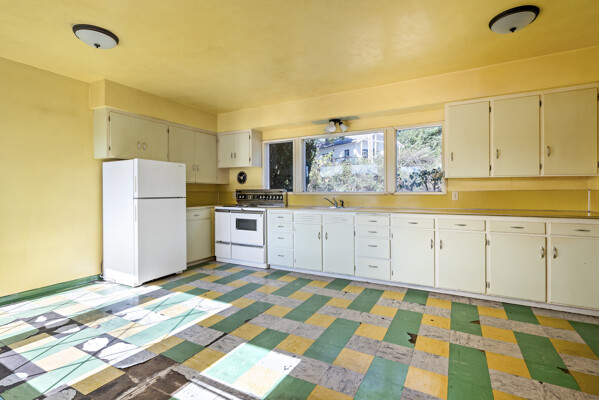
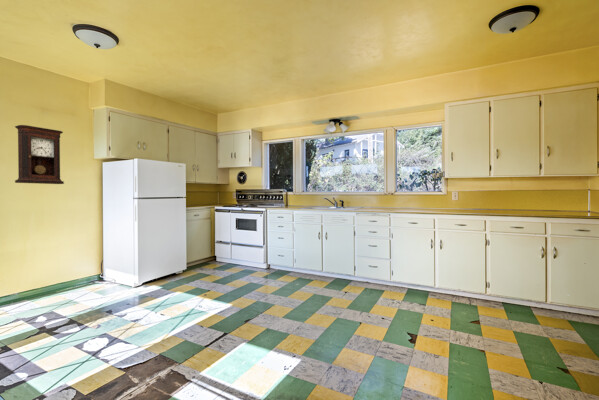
+ pendulum clock (41, 156)
